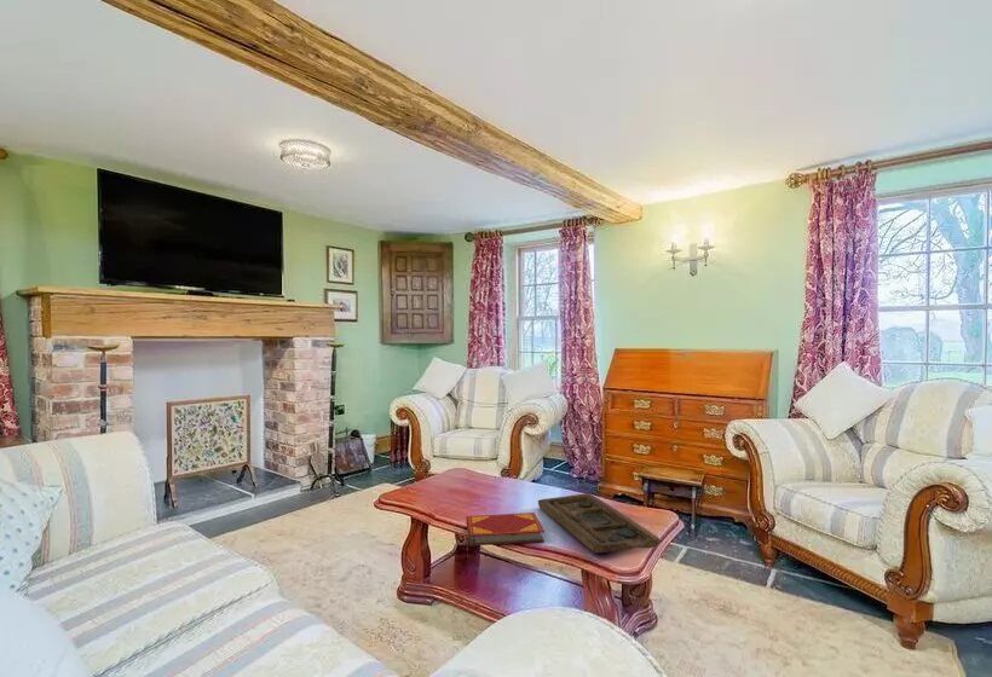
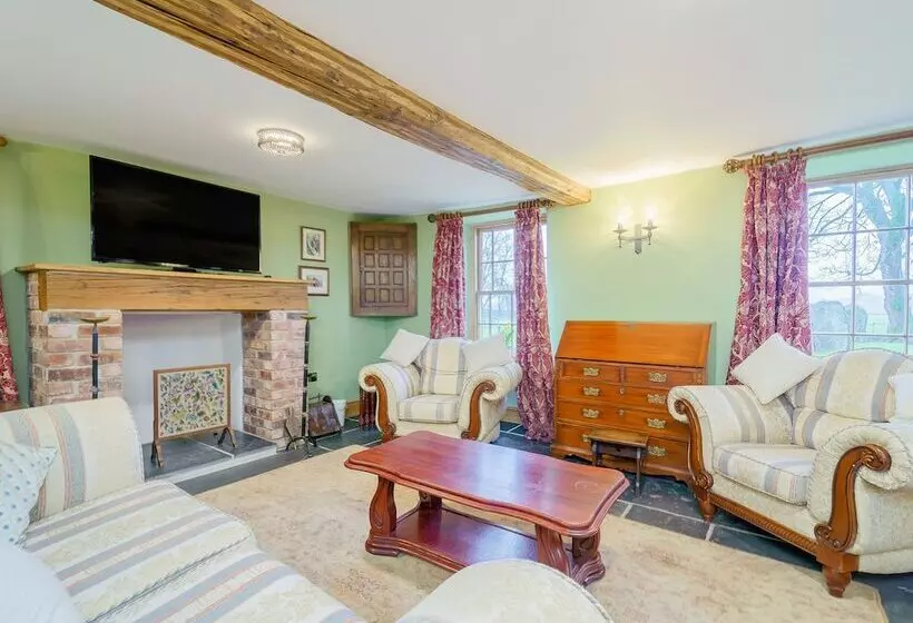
- hardback book (503, 527)
- decorative tray (592, 519)
